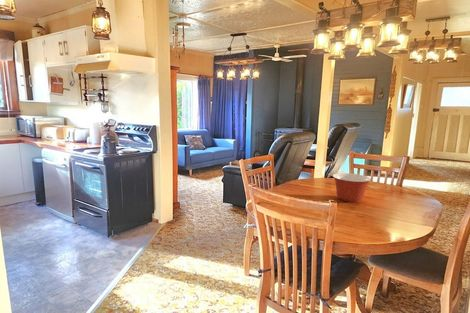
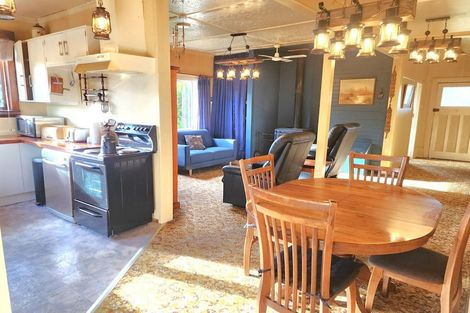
- mixing bowl (350, 188)
